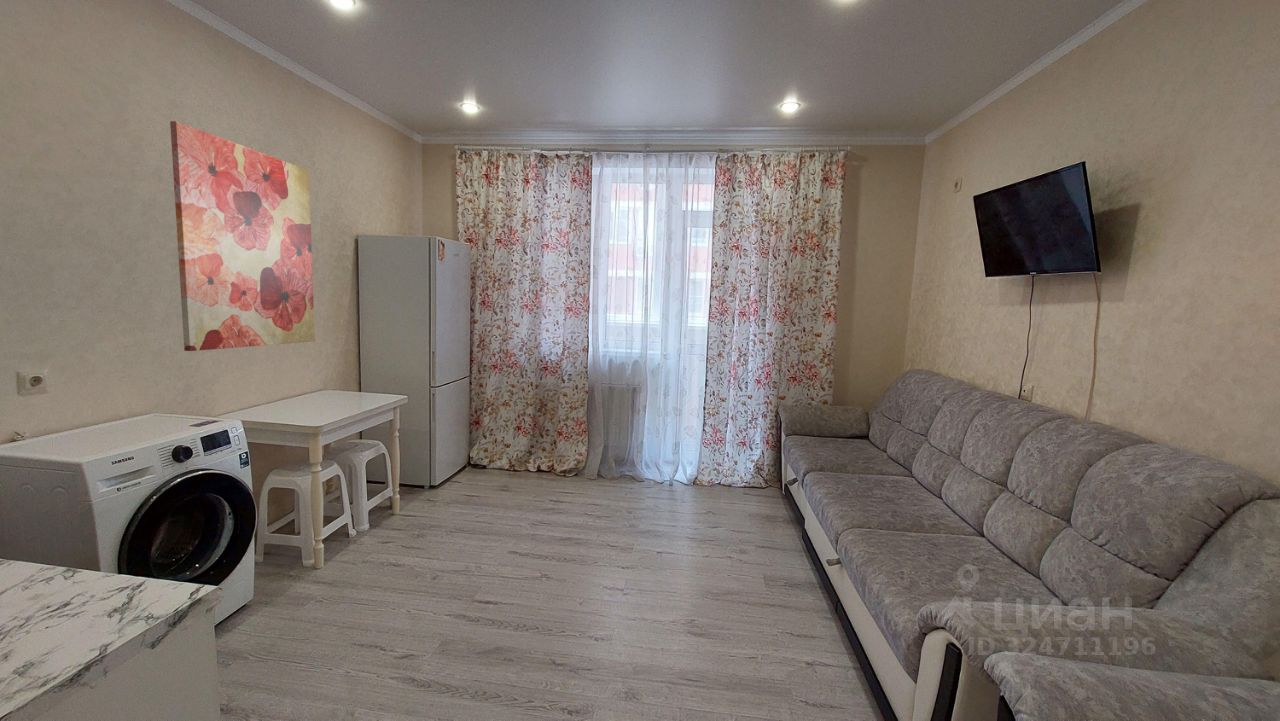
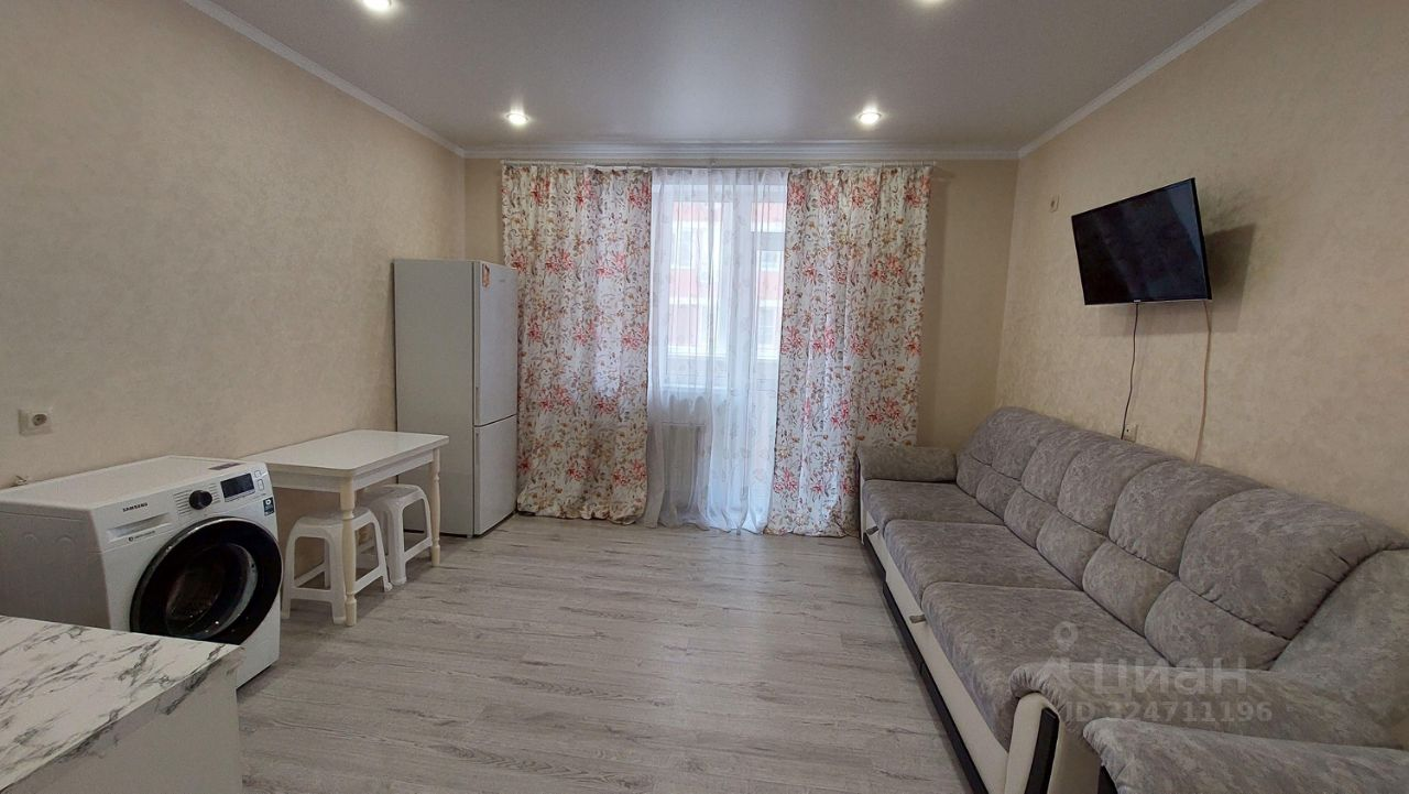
- wall art (254, 249)
